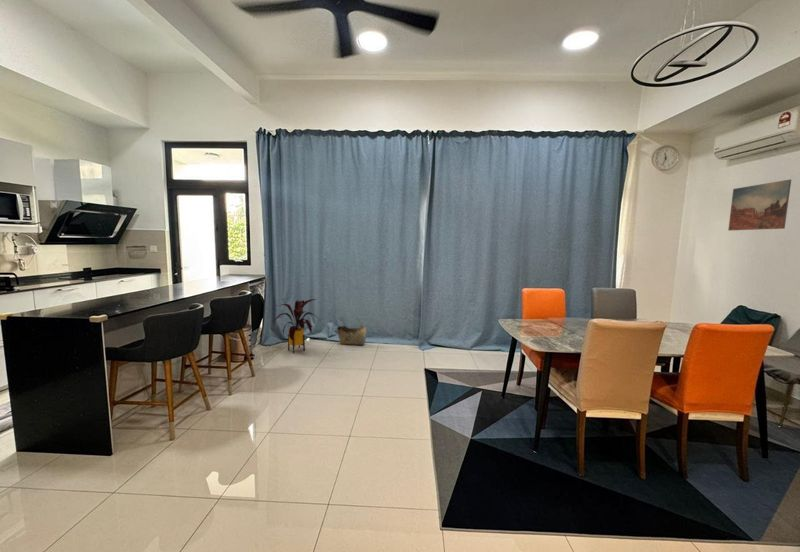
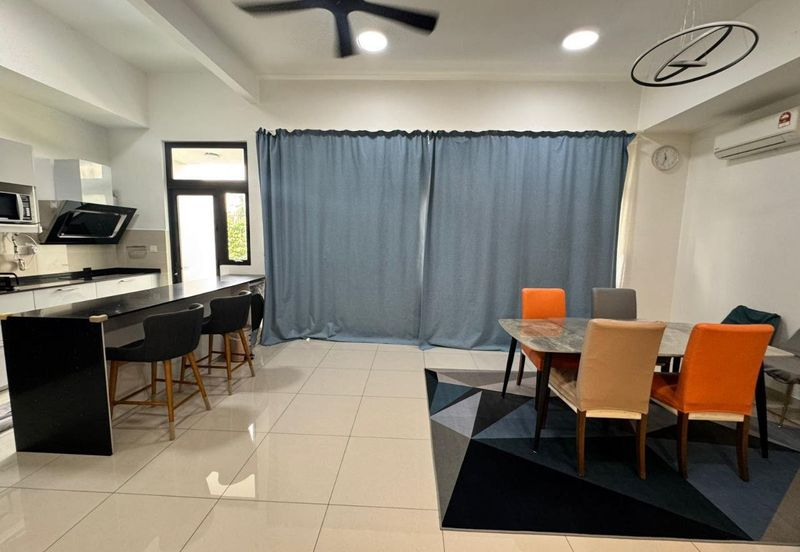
- house plant (296, 324)
- wall art (757, 207)
- basket (351, 331)
